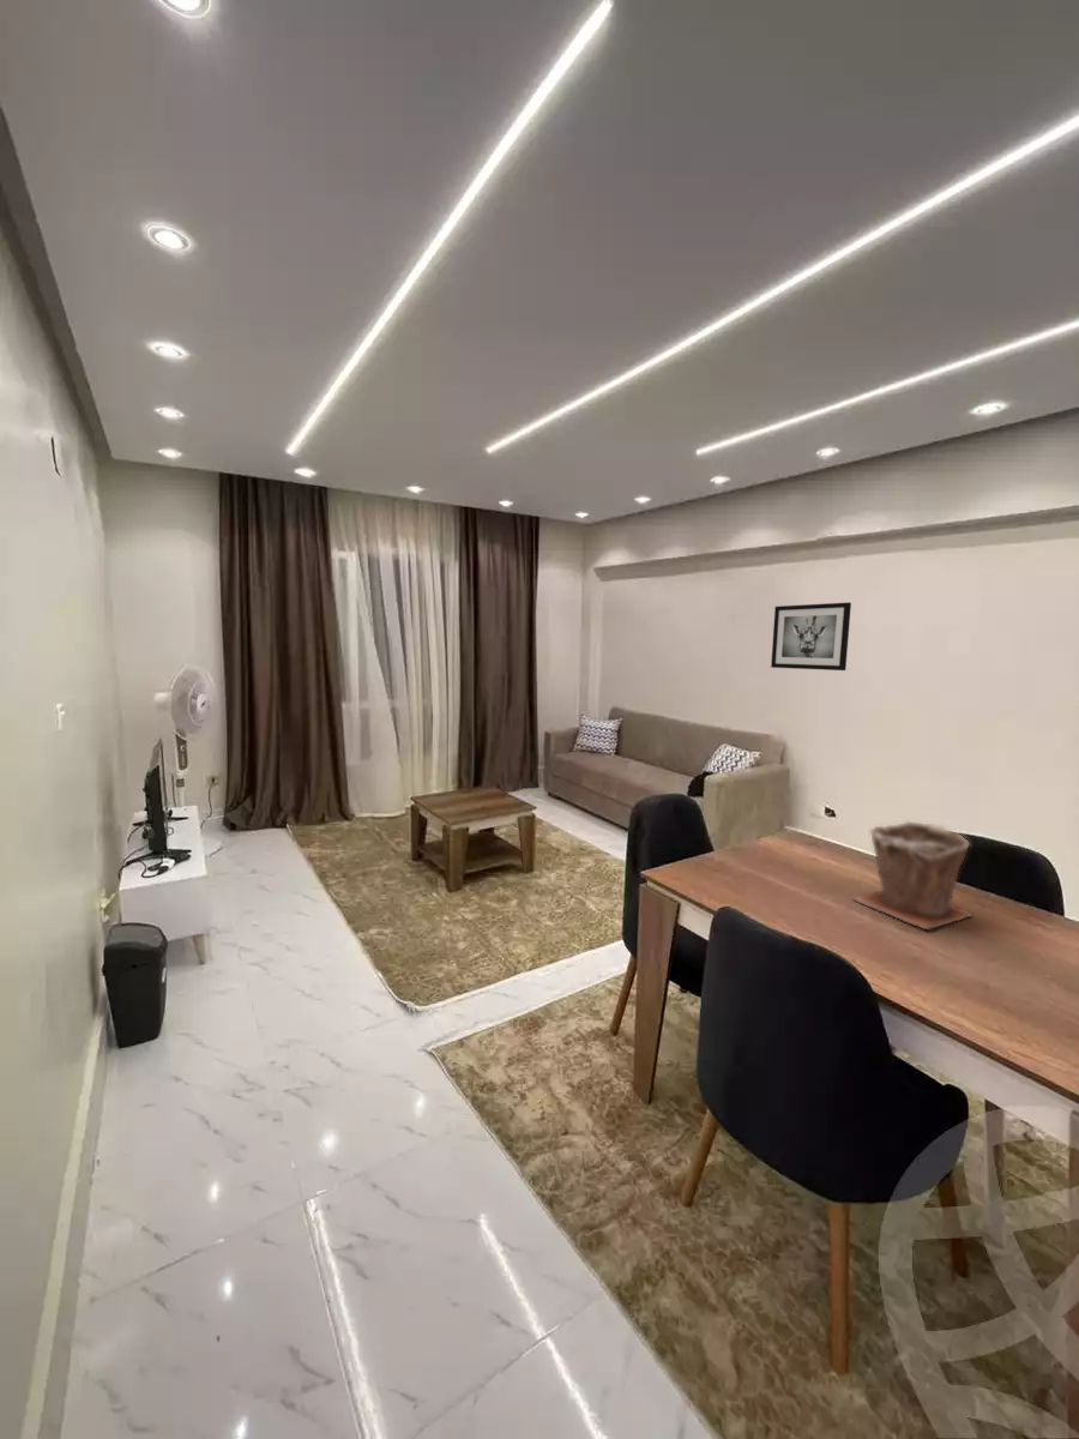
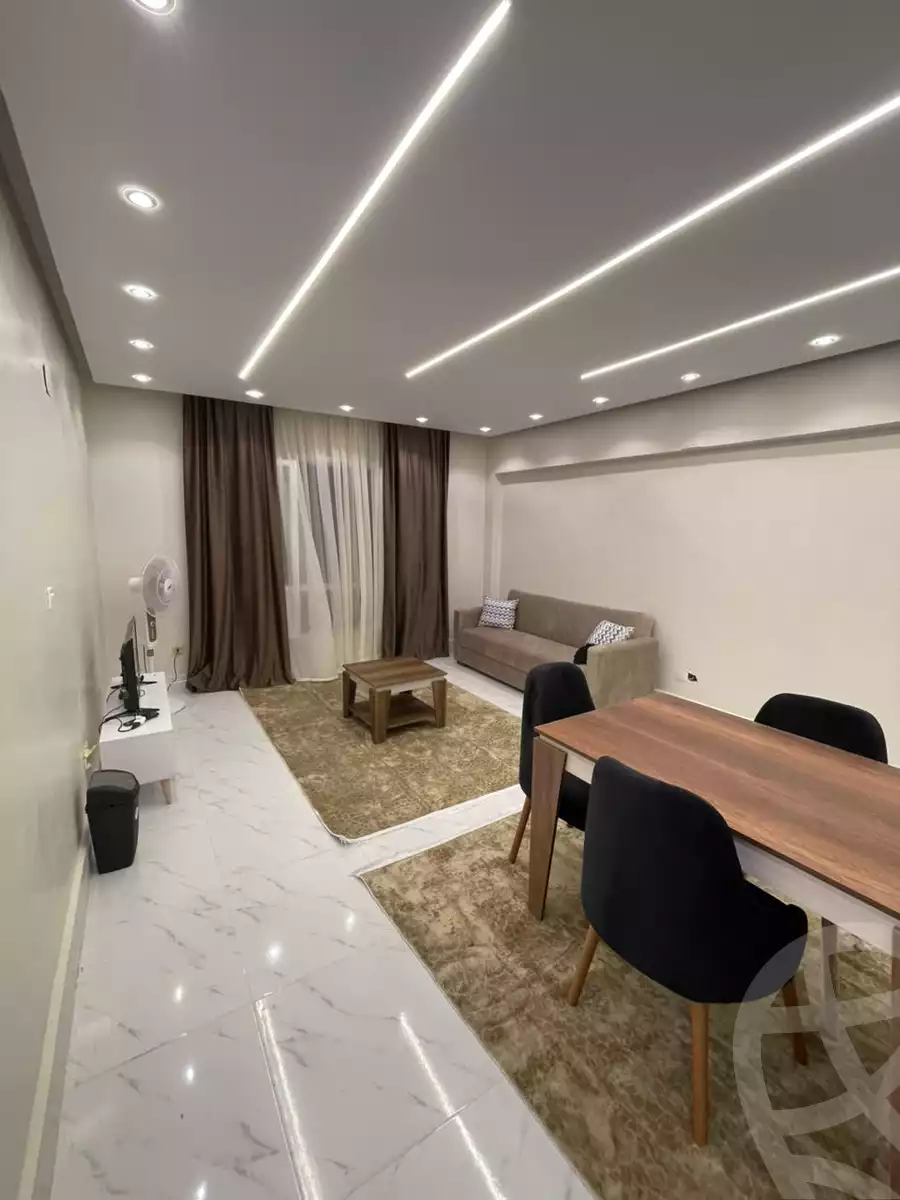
- plant pot (914, 868)
- wall art (808, 637)
